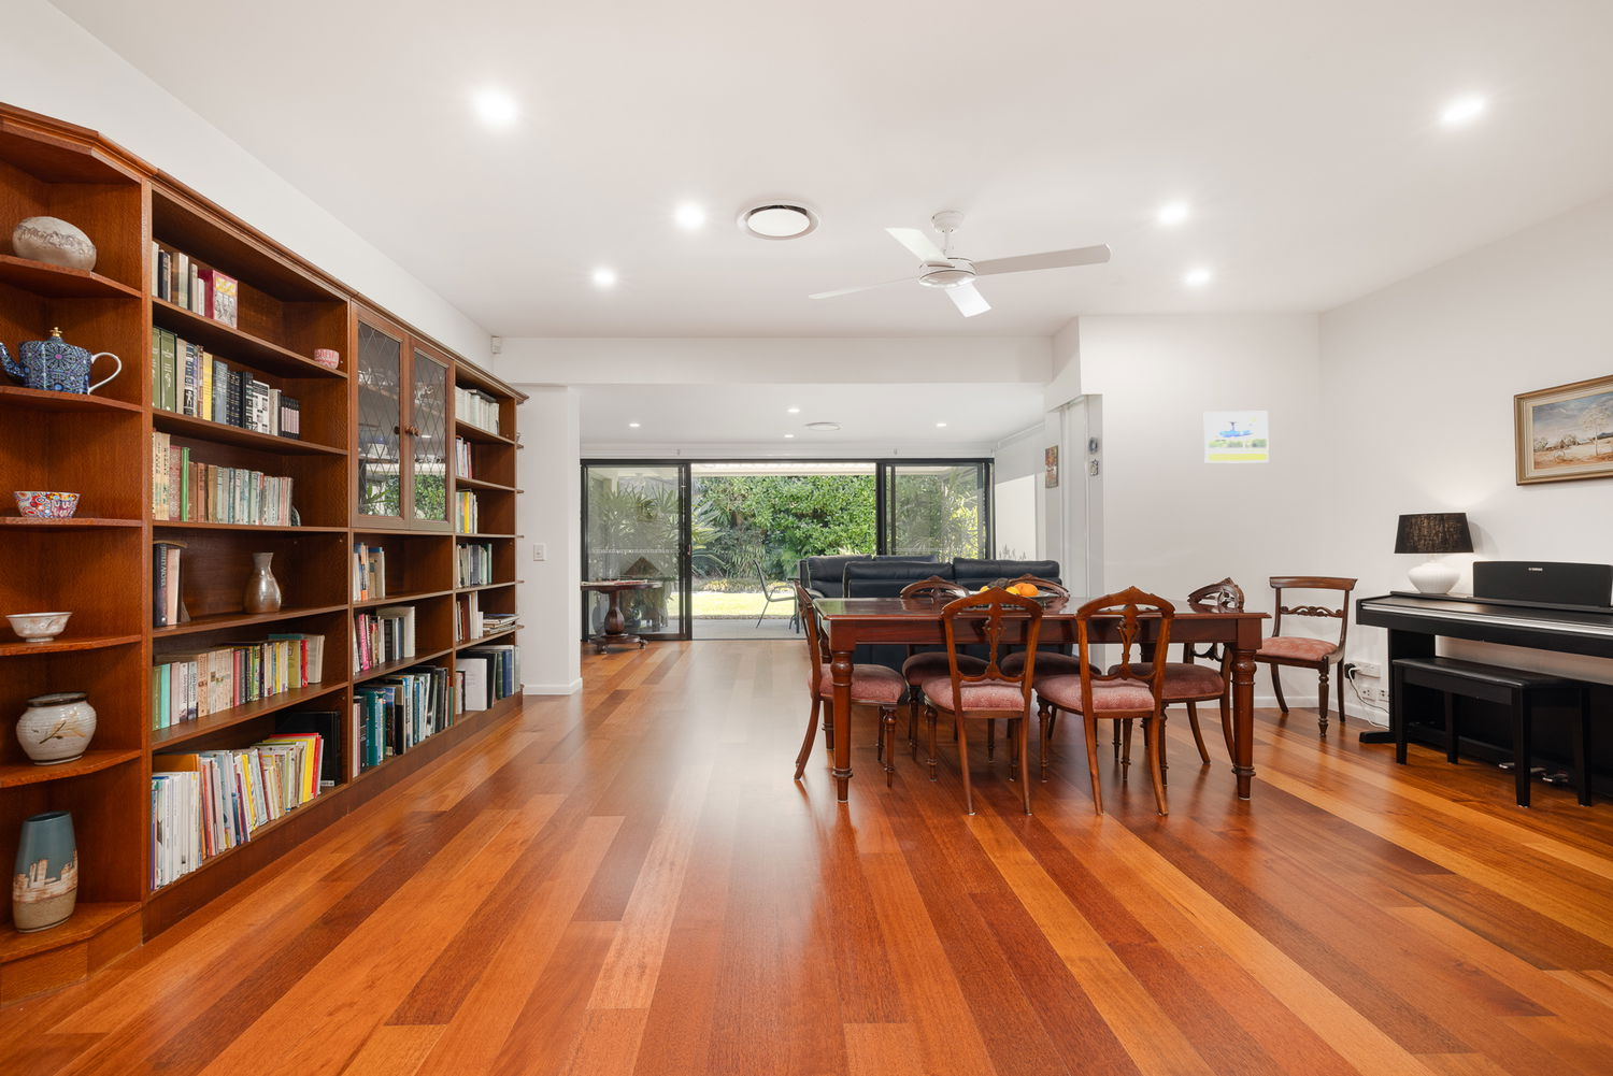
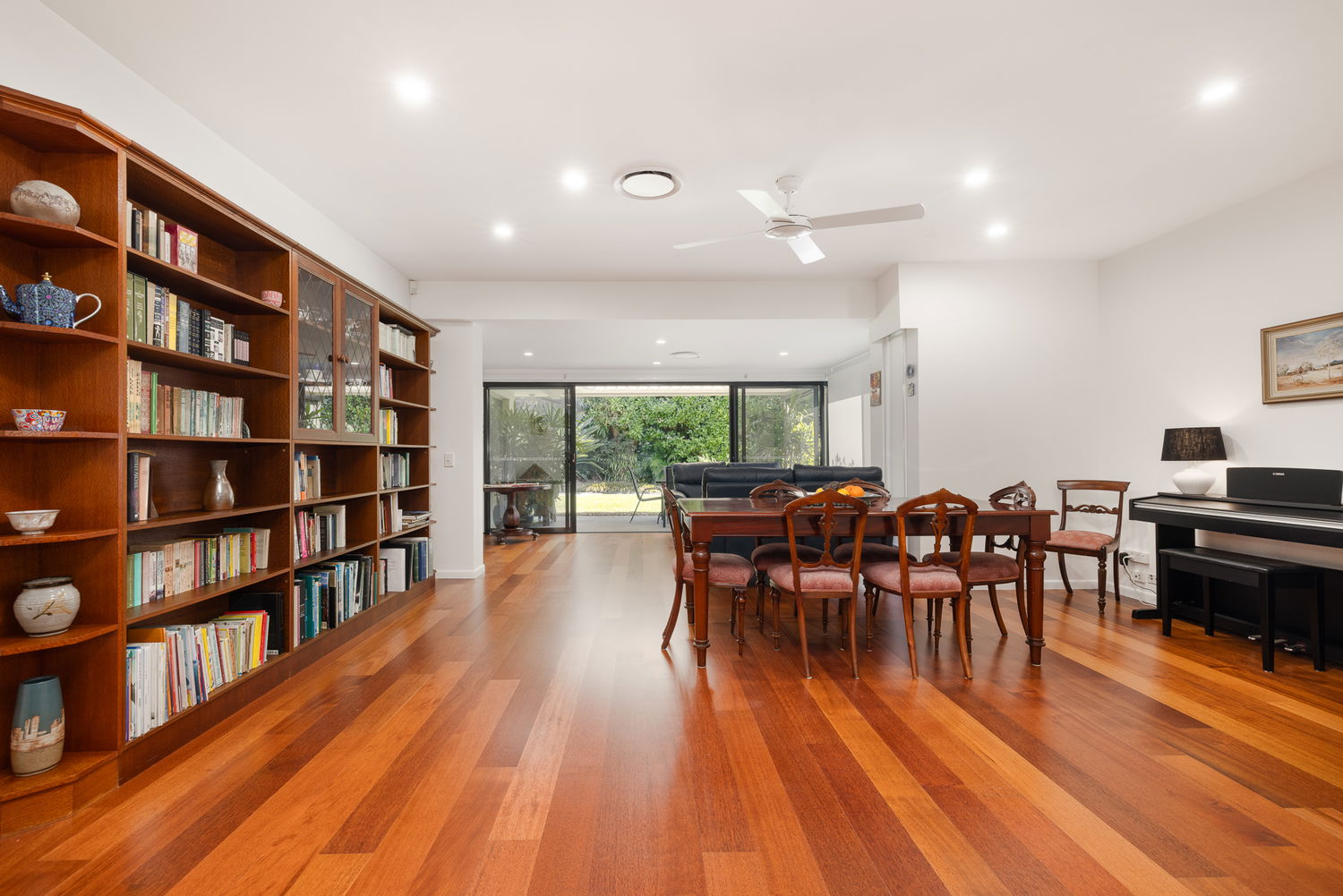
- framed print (1236, 436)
